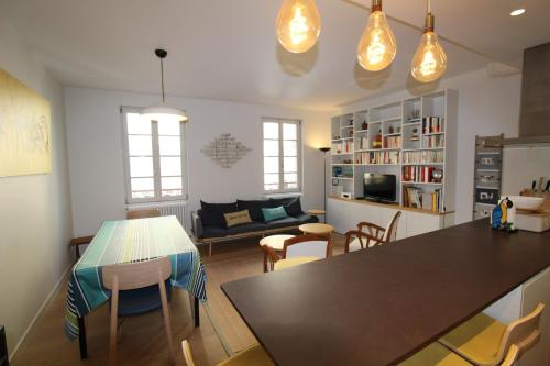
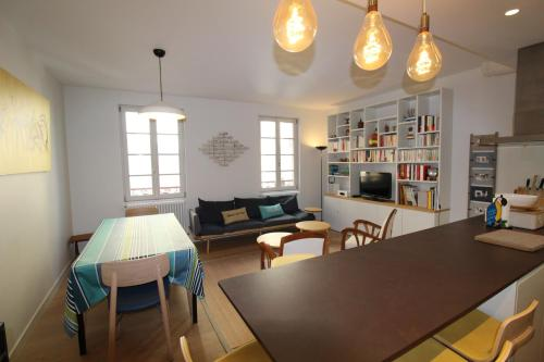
+ cutting board (515, 238)
